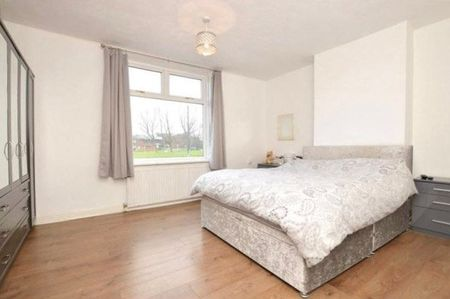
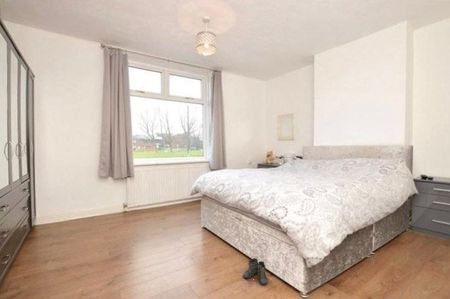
+ boots (255, 269)
